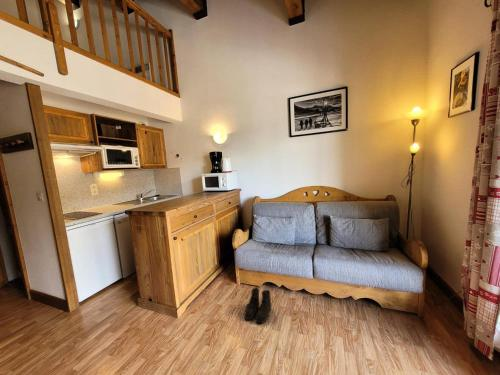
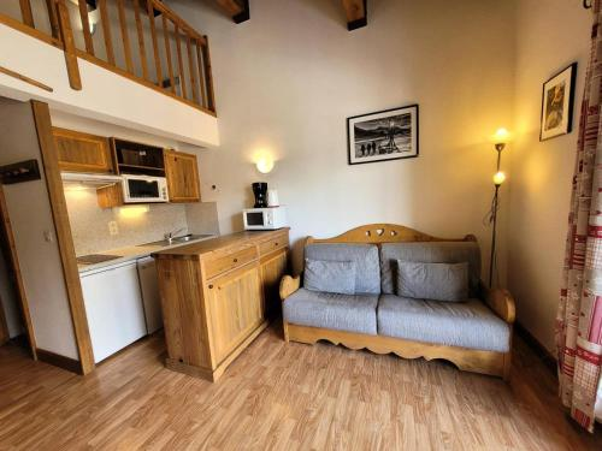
- boots (257, 302)
